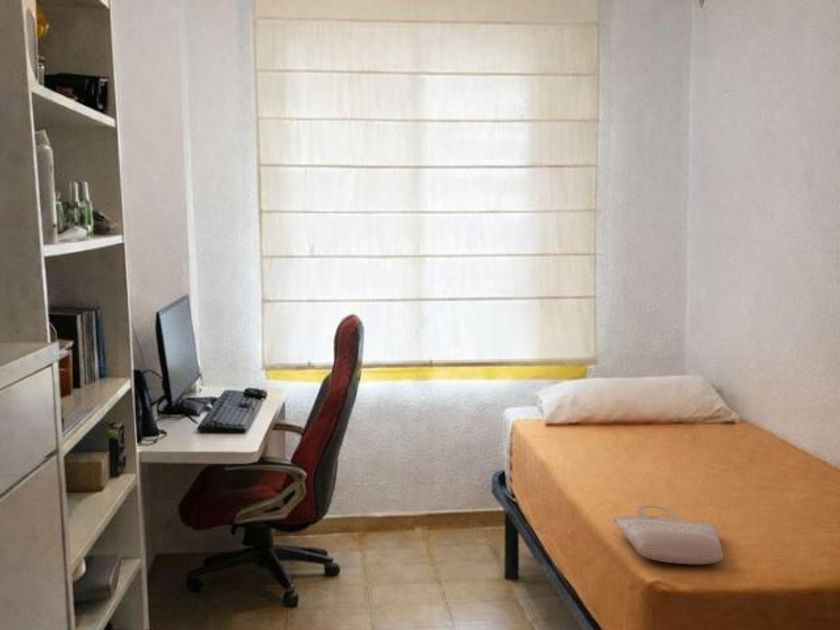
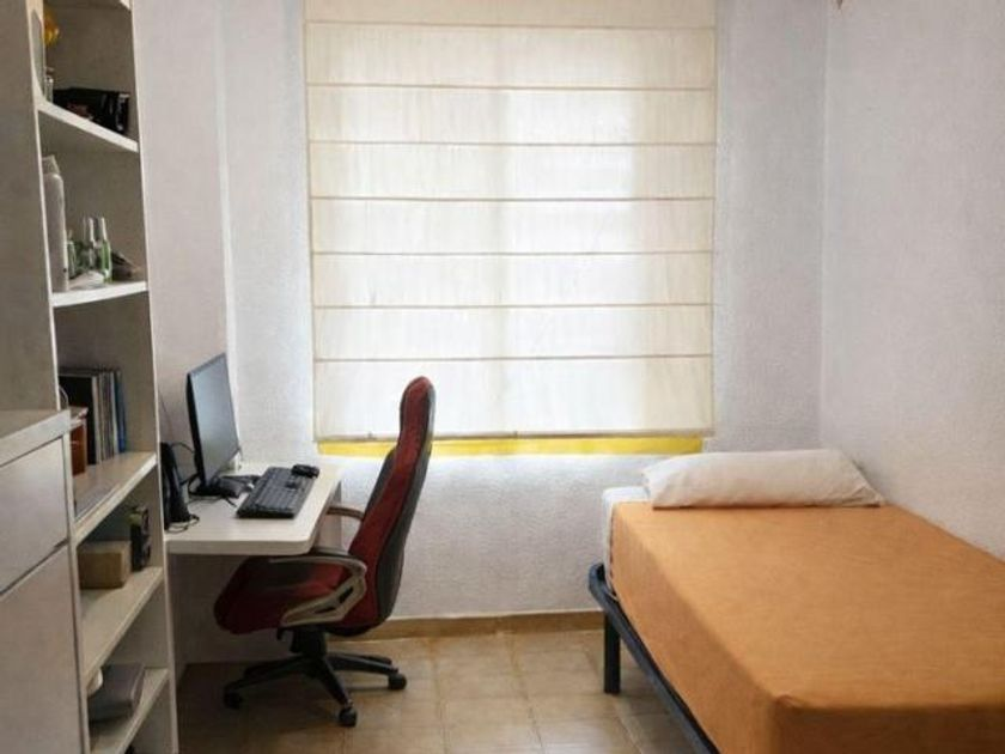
- shopping bag (668, 528)
